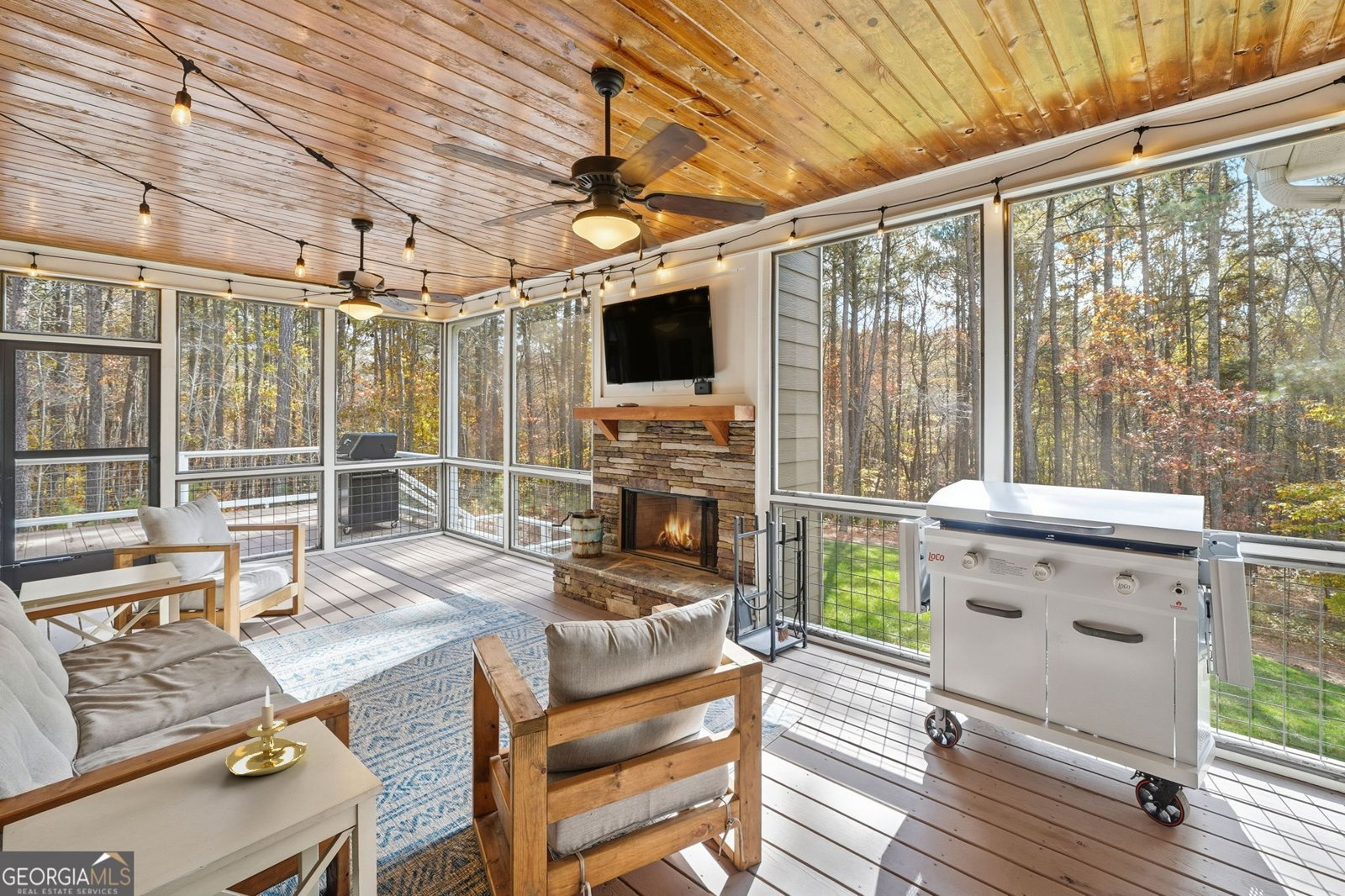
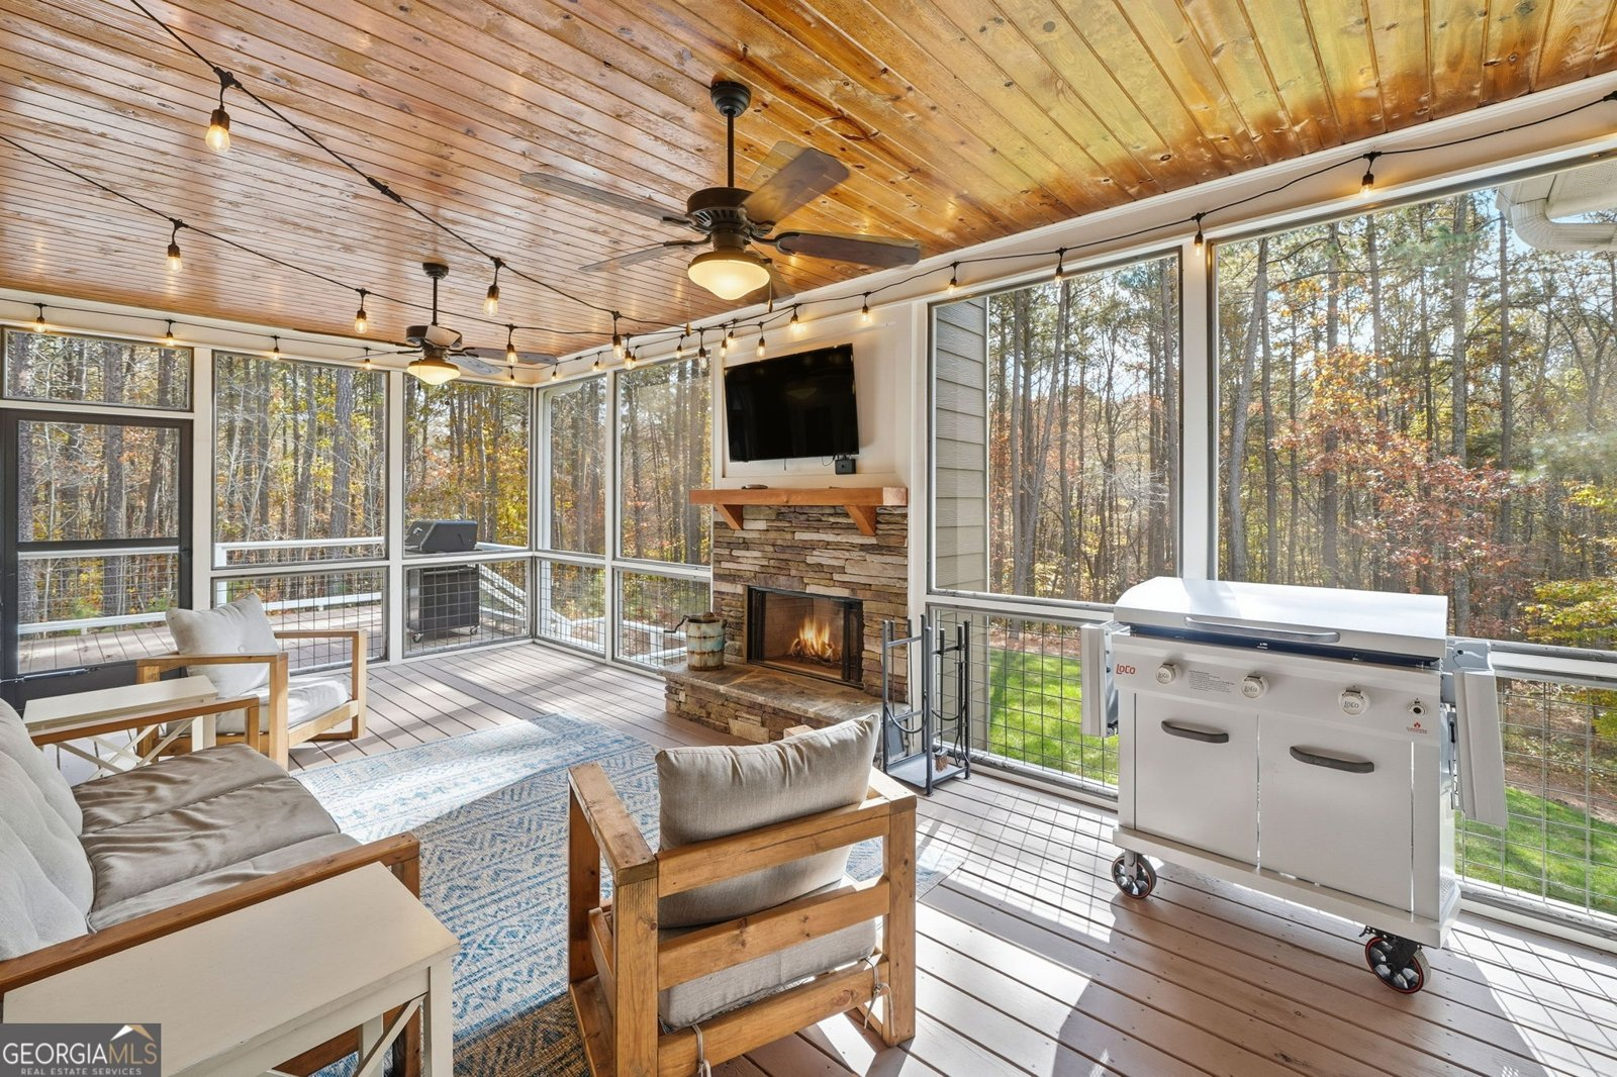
- candle holder (272, 724)
